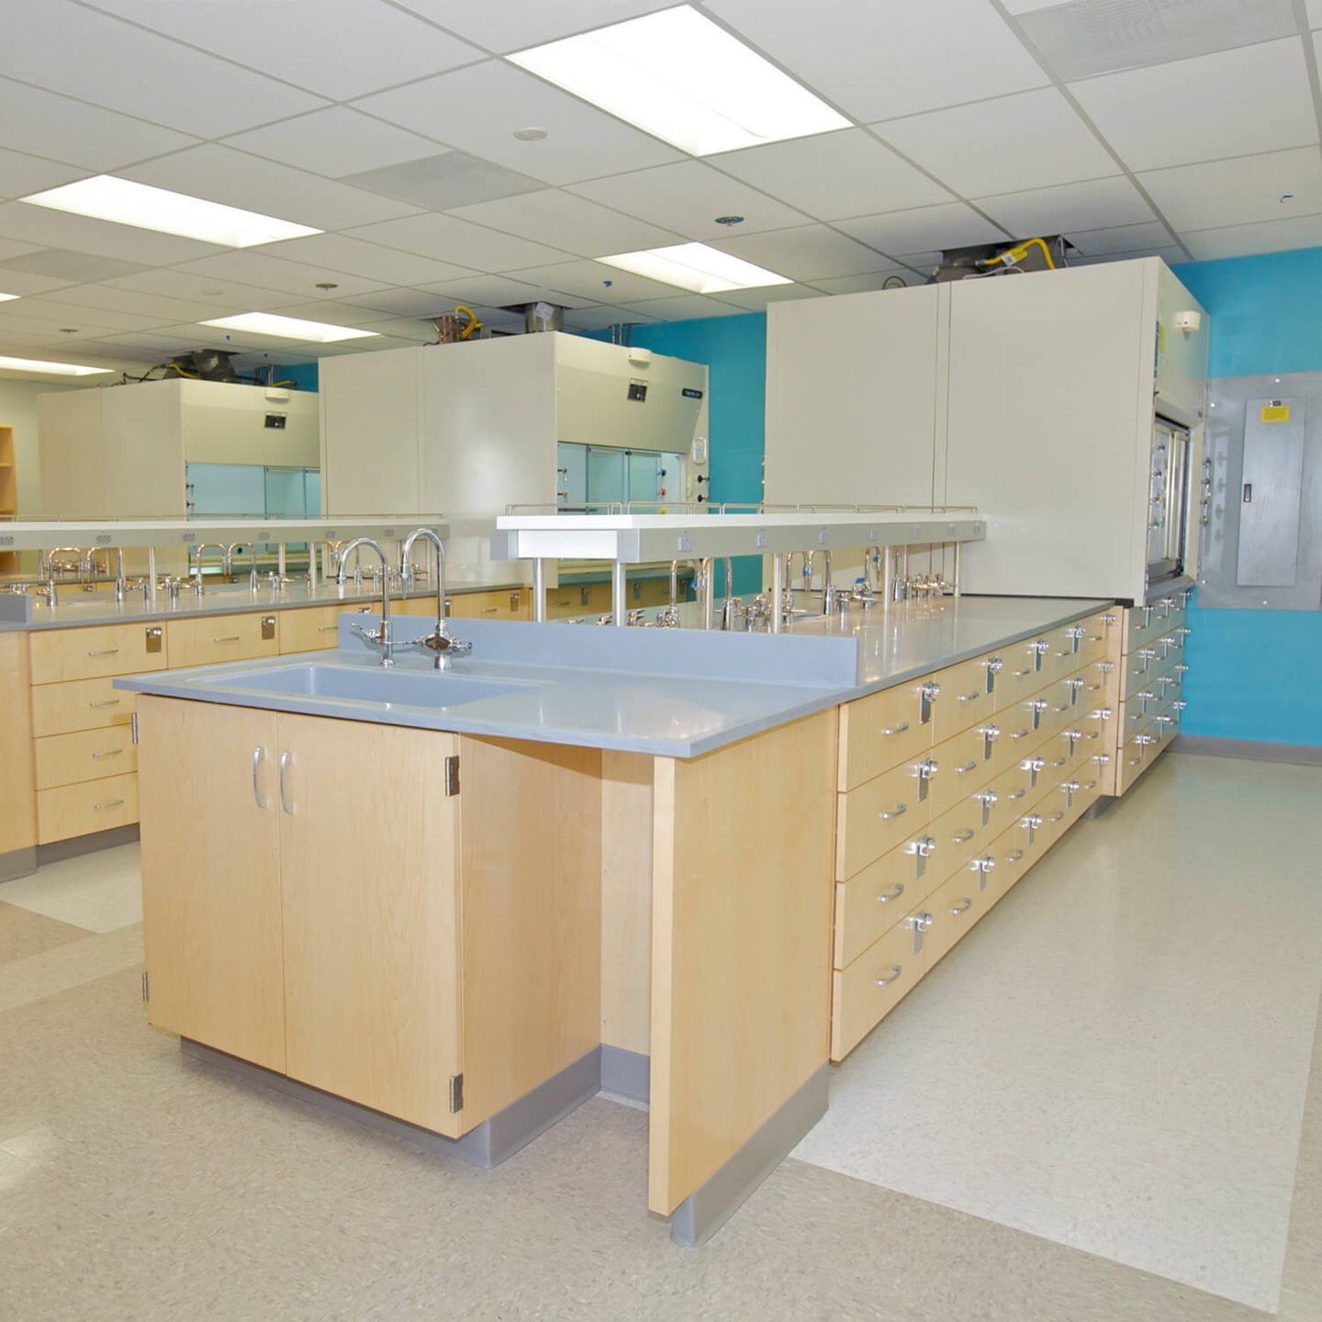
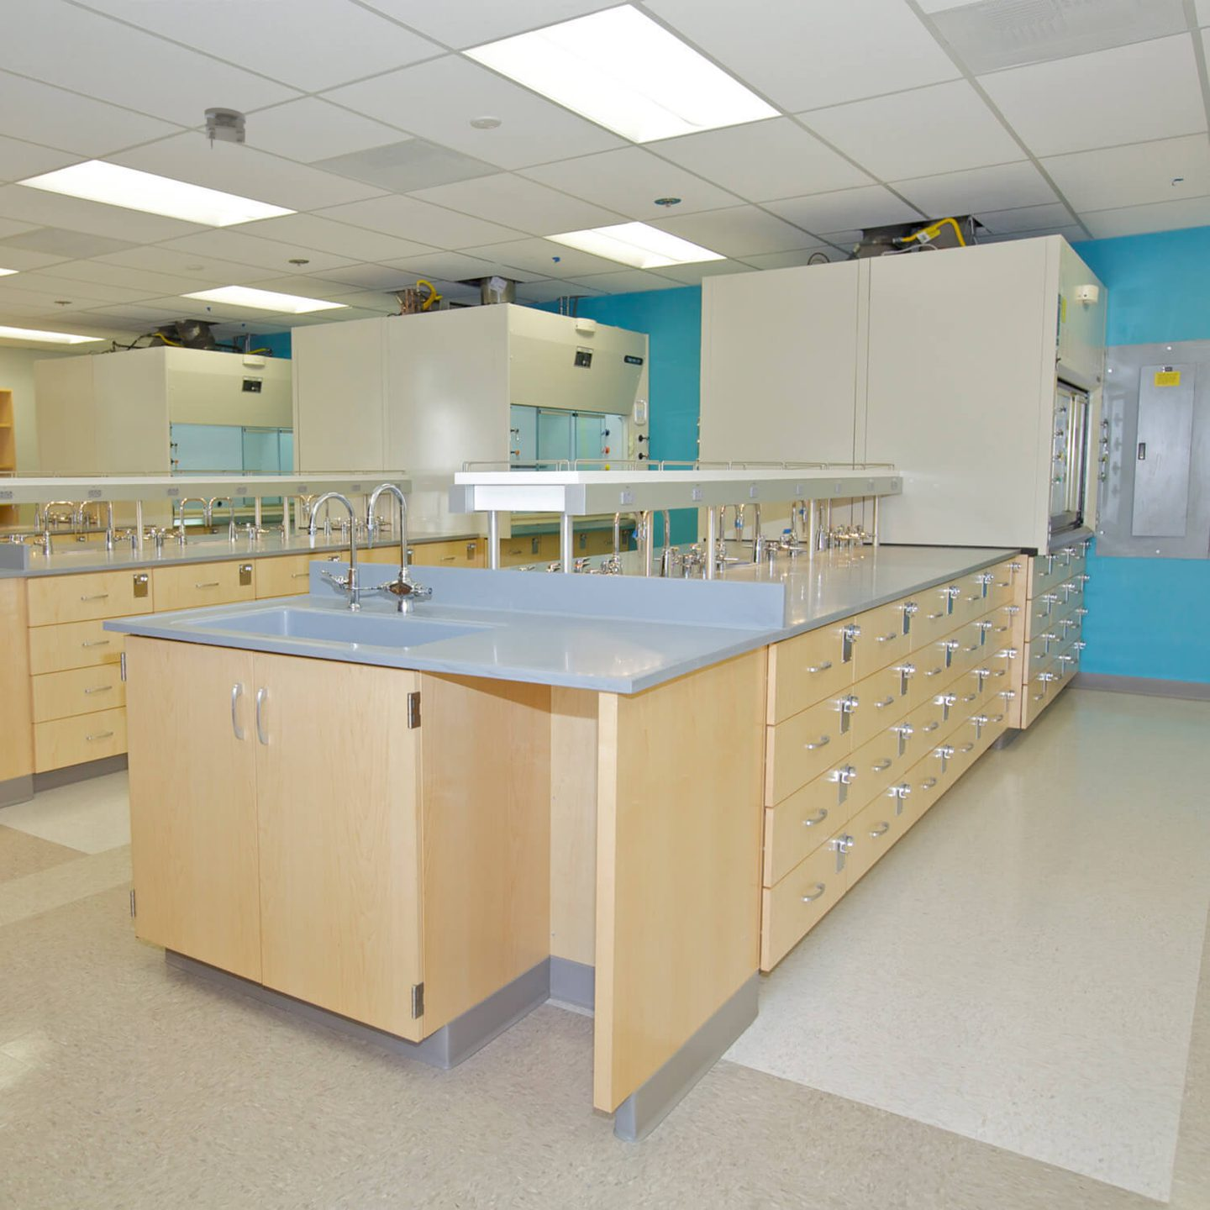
+ smoke detector (225, 132)
